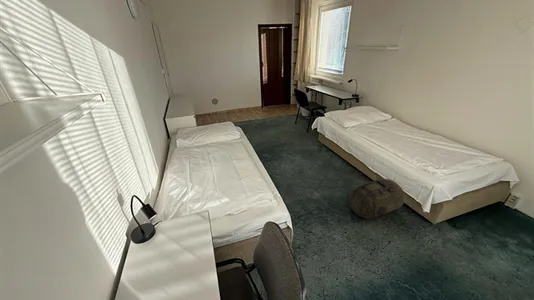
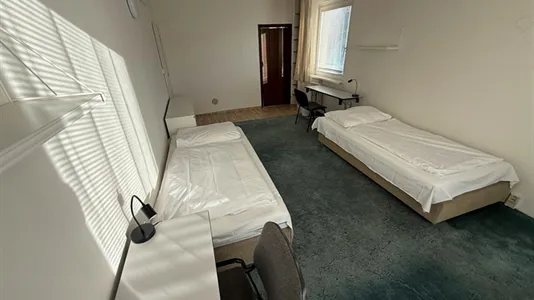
- backpack (375, 195)
